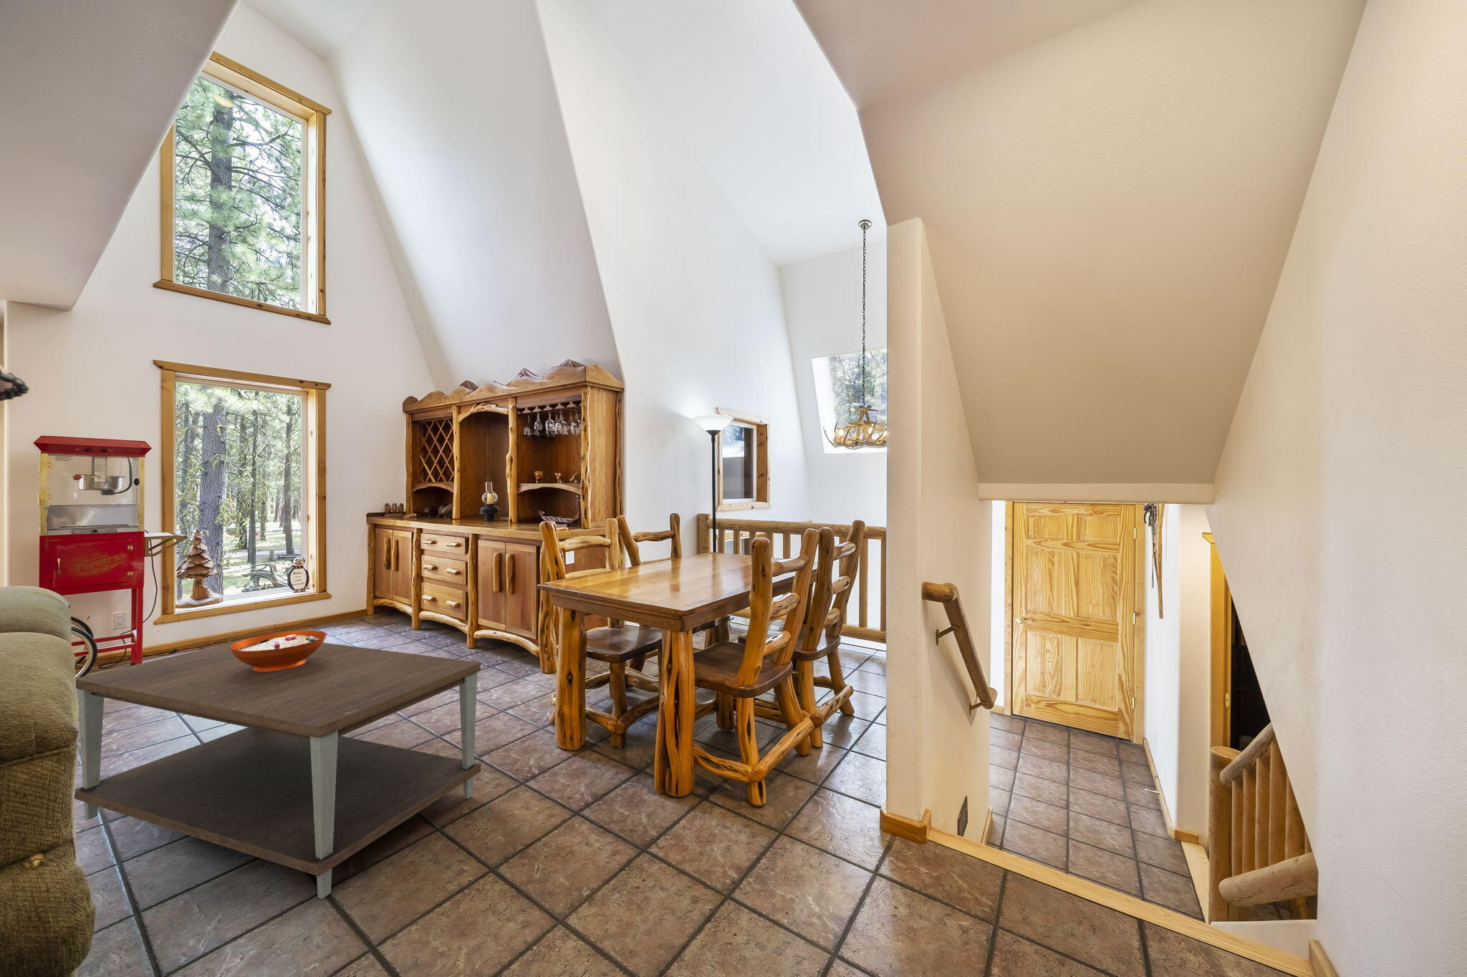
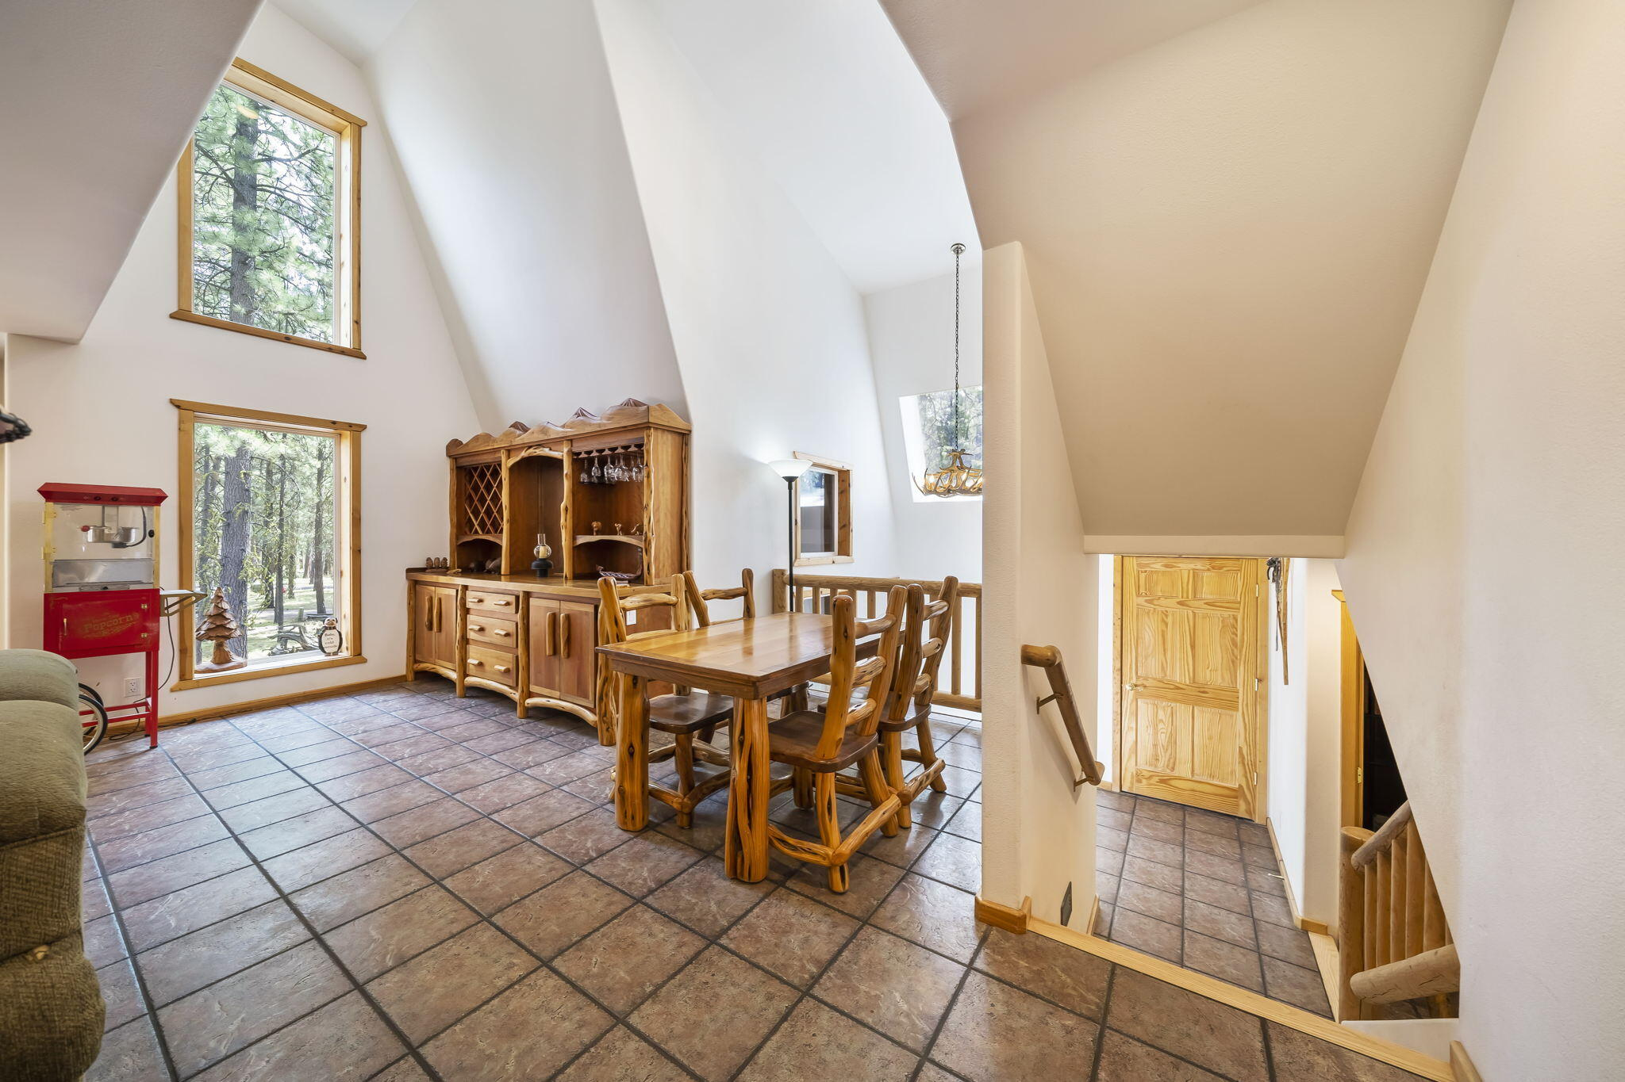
- coffee table (286, 738)
- decorative bowl (280, 651)
